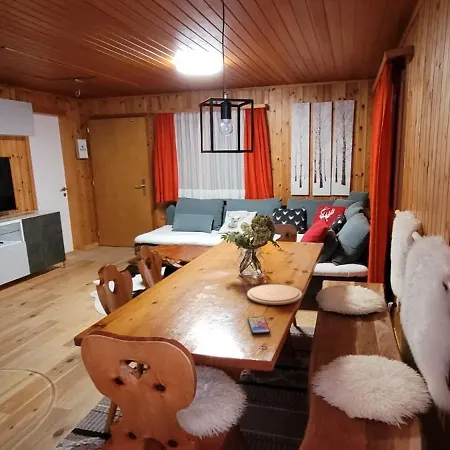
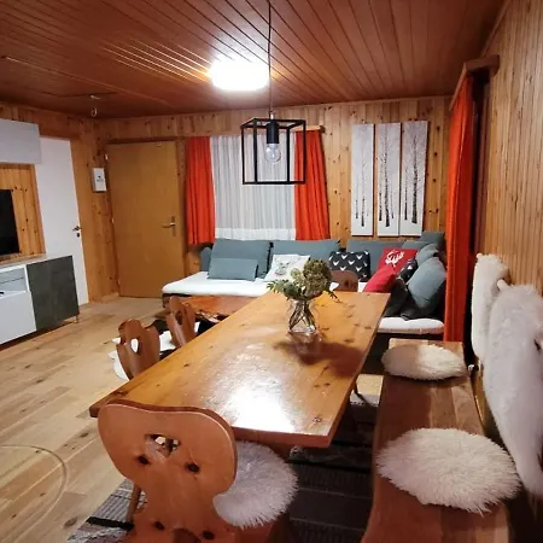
- plate (274, 293)
- smartphone (258, 325)
